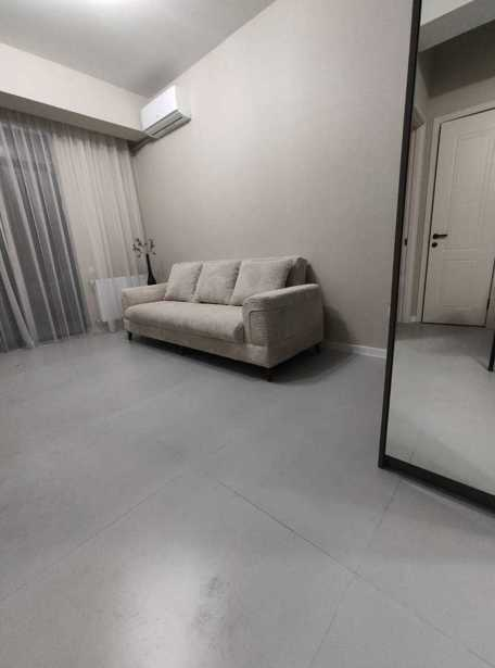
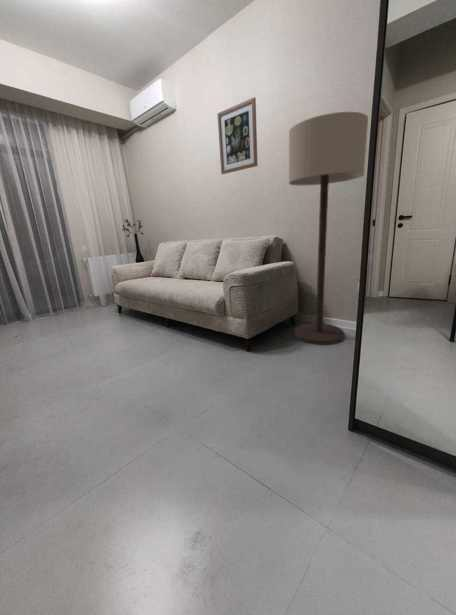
+ wall art (237, 139)
+ floor lamp (322, 242)
